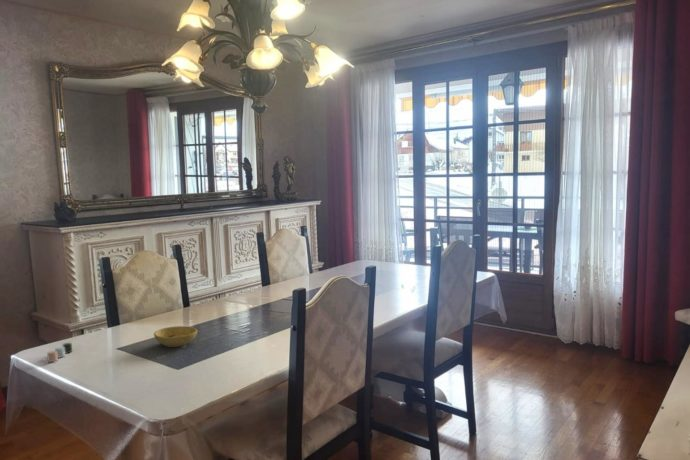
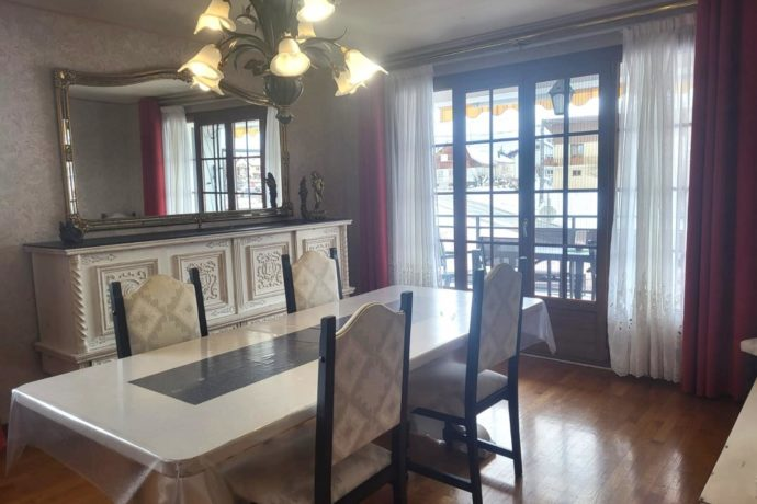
- candle (60, 352)
- bowl (176, 337)
